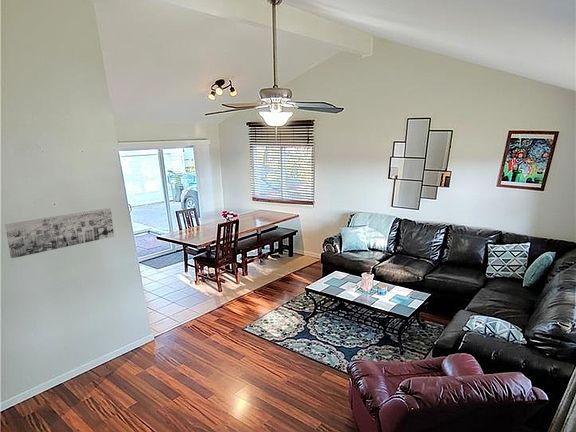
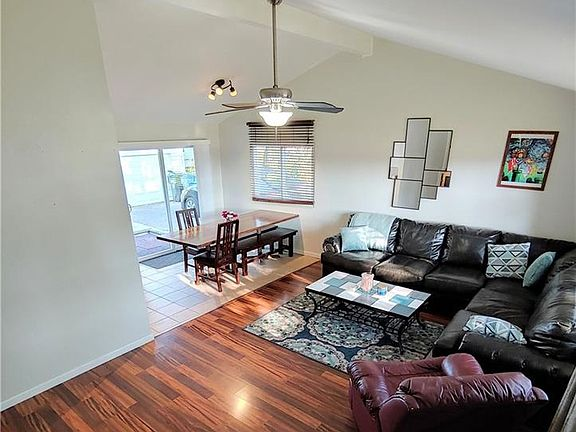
- wall art (65, 230)
